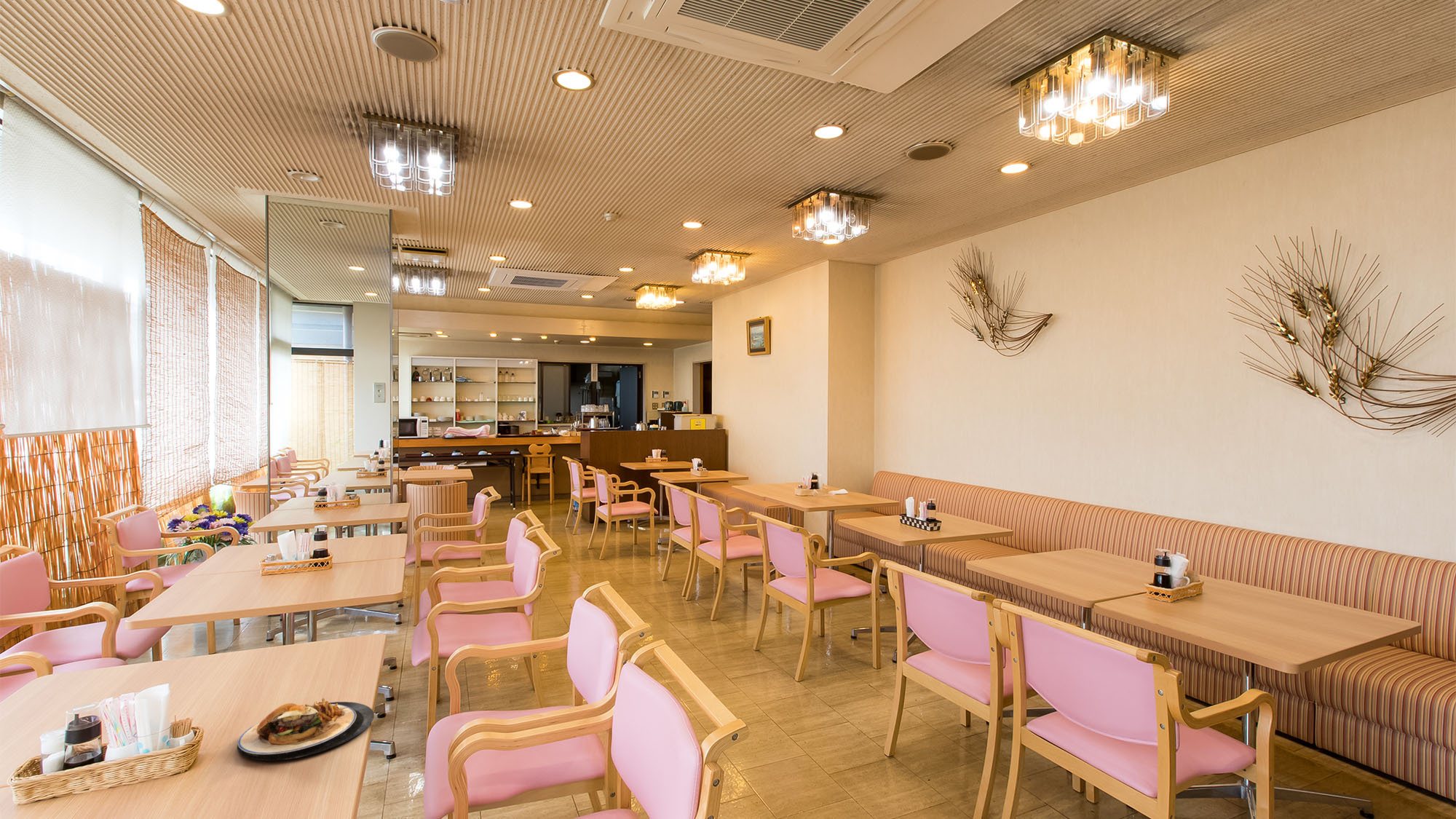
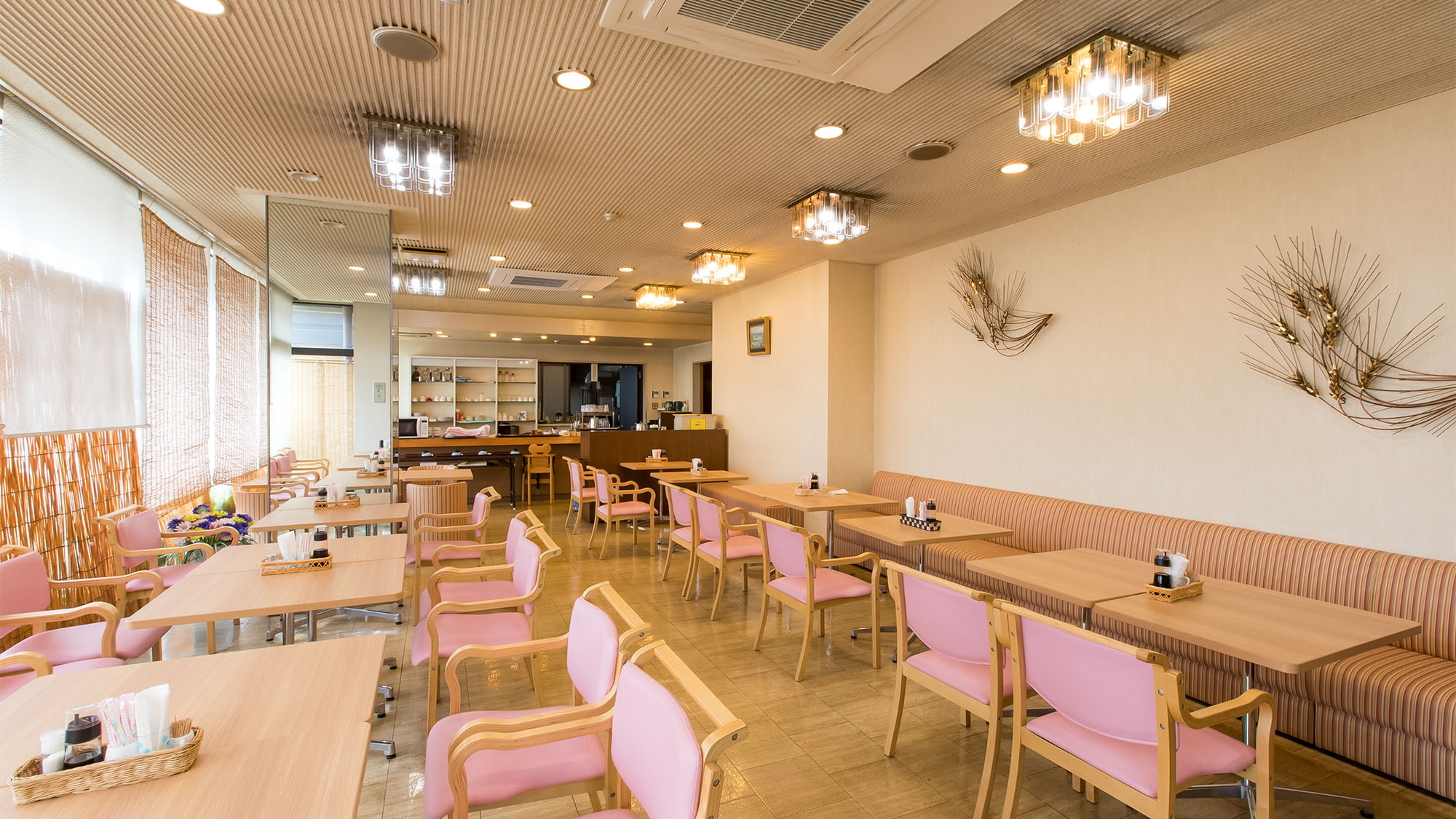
- plate (309, 713)
